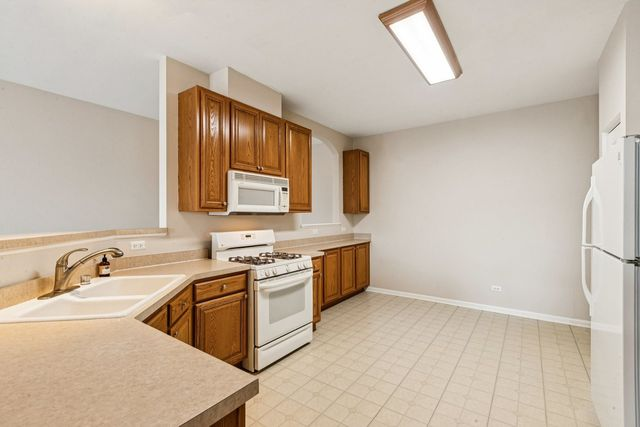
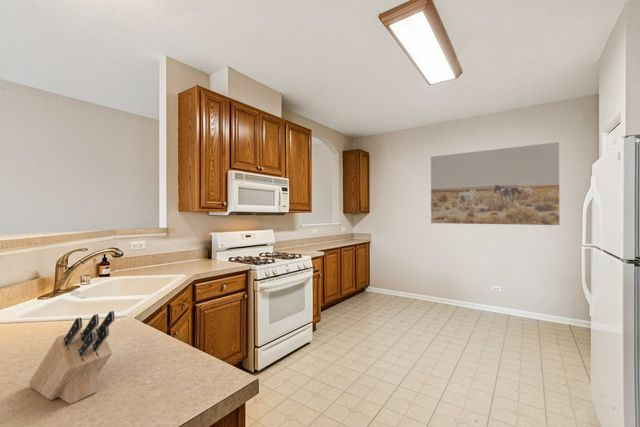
+ wall art (488, 187)
+ knife block (73, 349)
